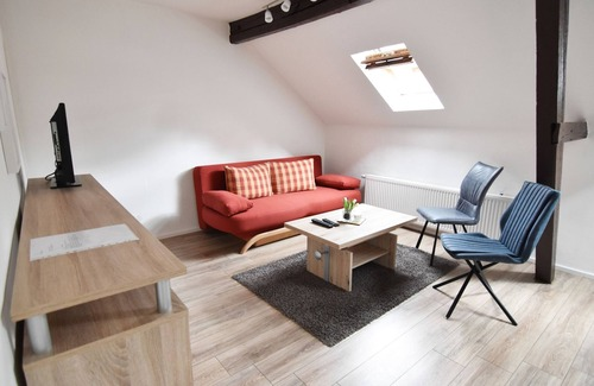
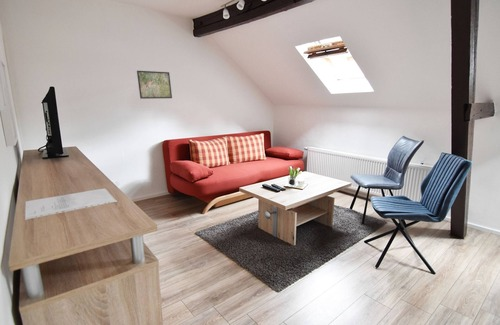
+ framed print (155, 85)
